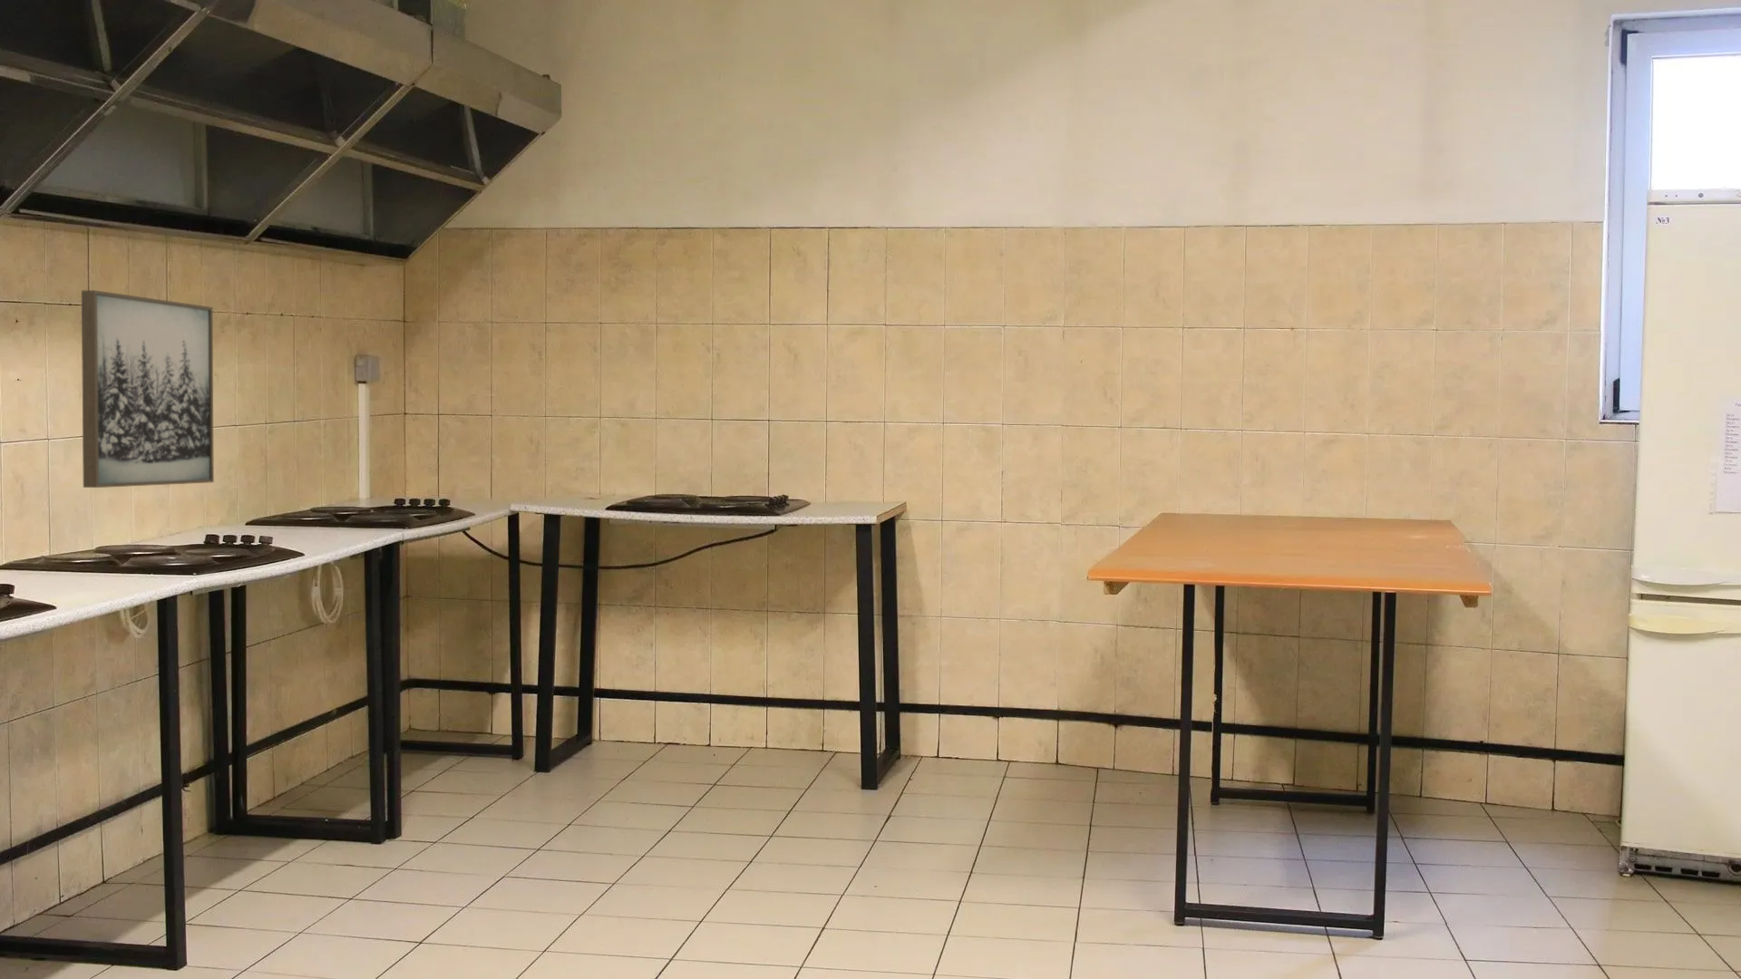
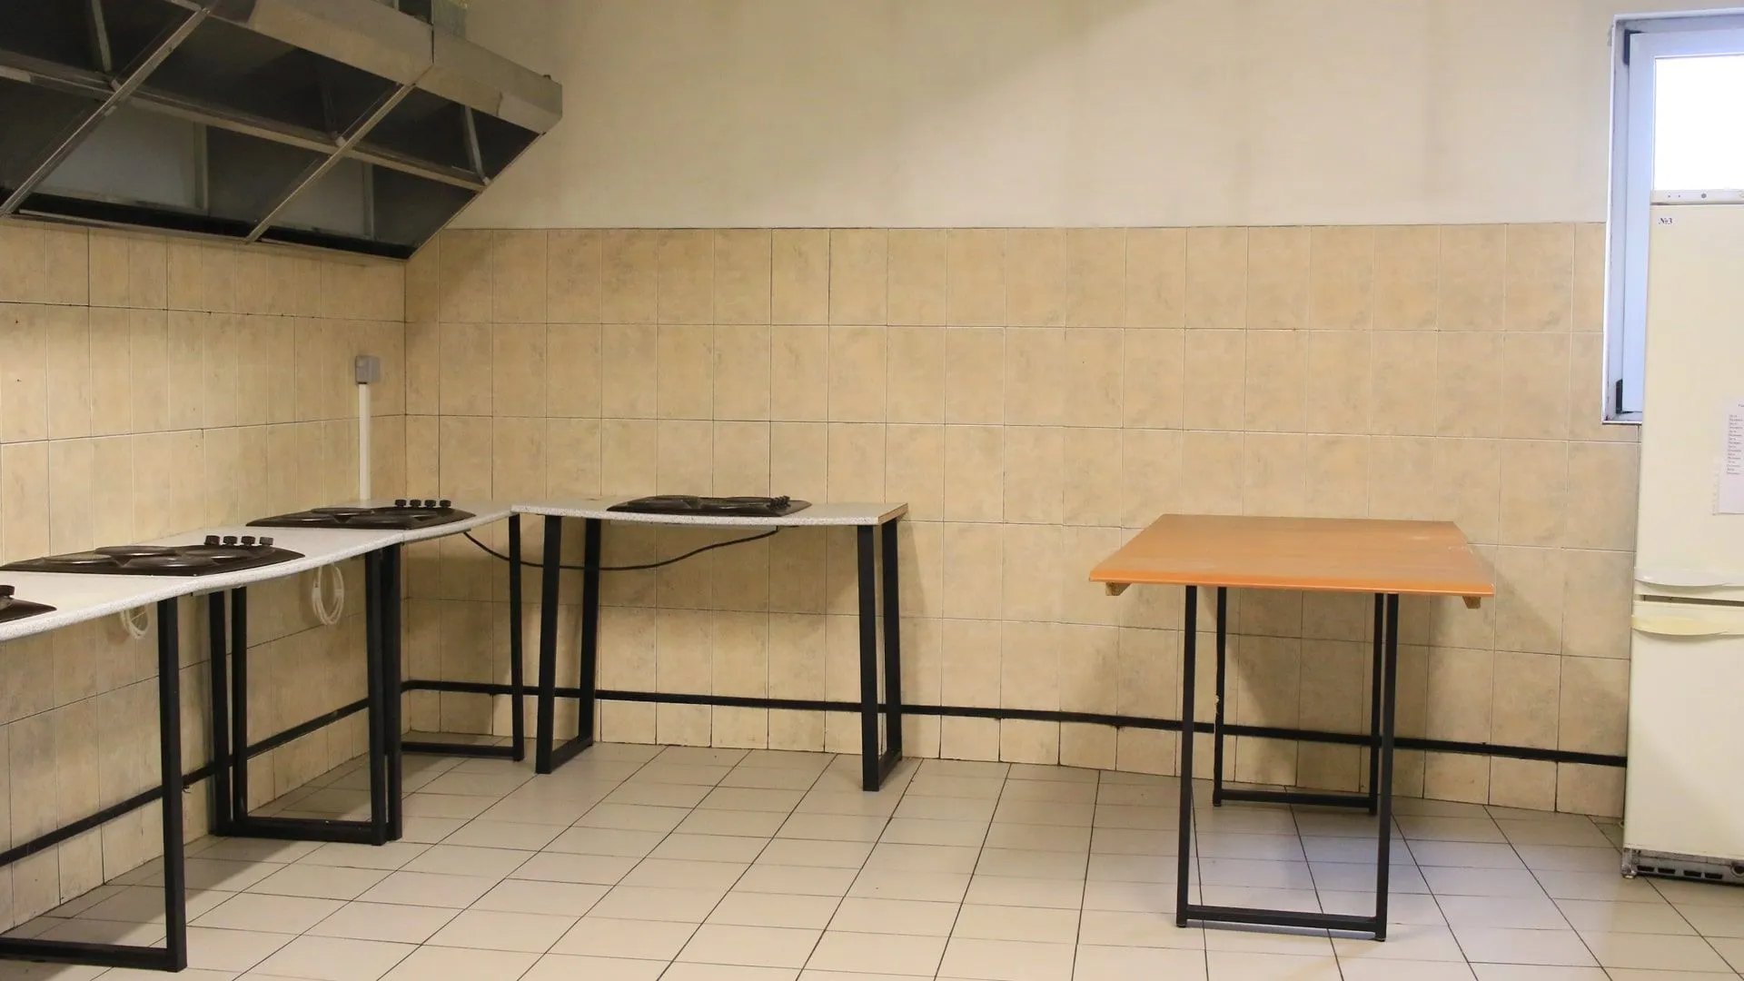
- wall art (152, 392)
